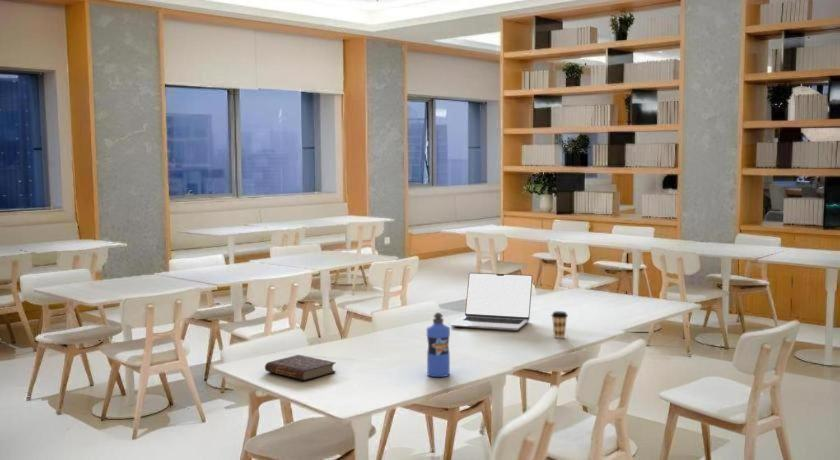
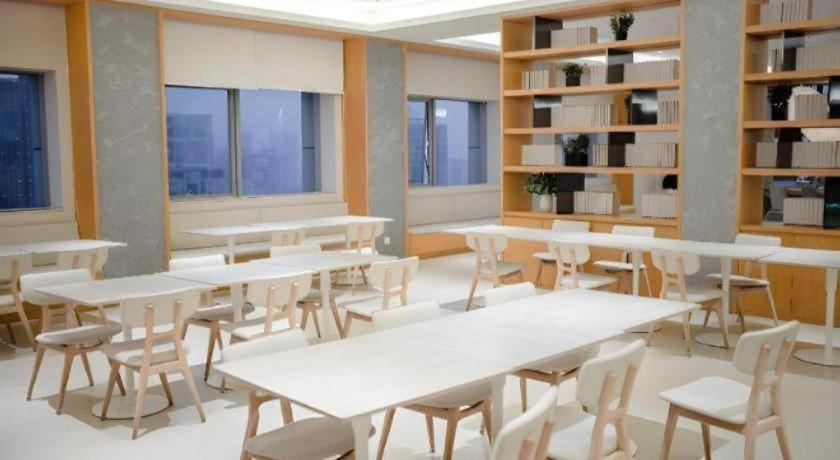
- laptop (492, 300)
- water bottle (438, 343)
- book (300, 367)
- coffee cup (559, 324)
